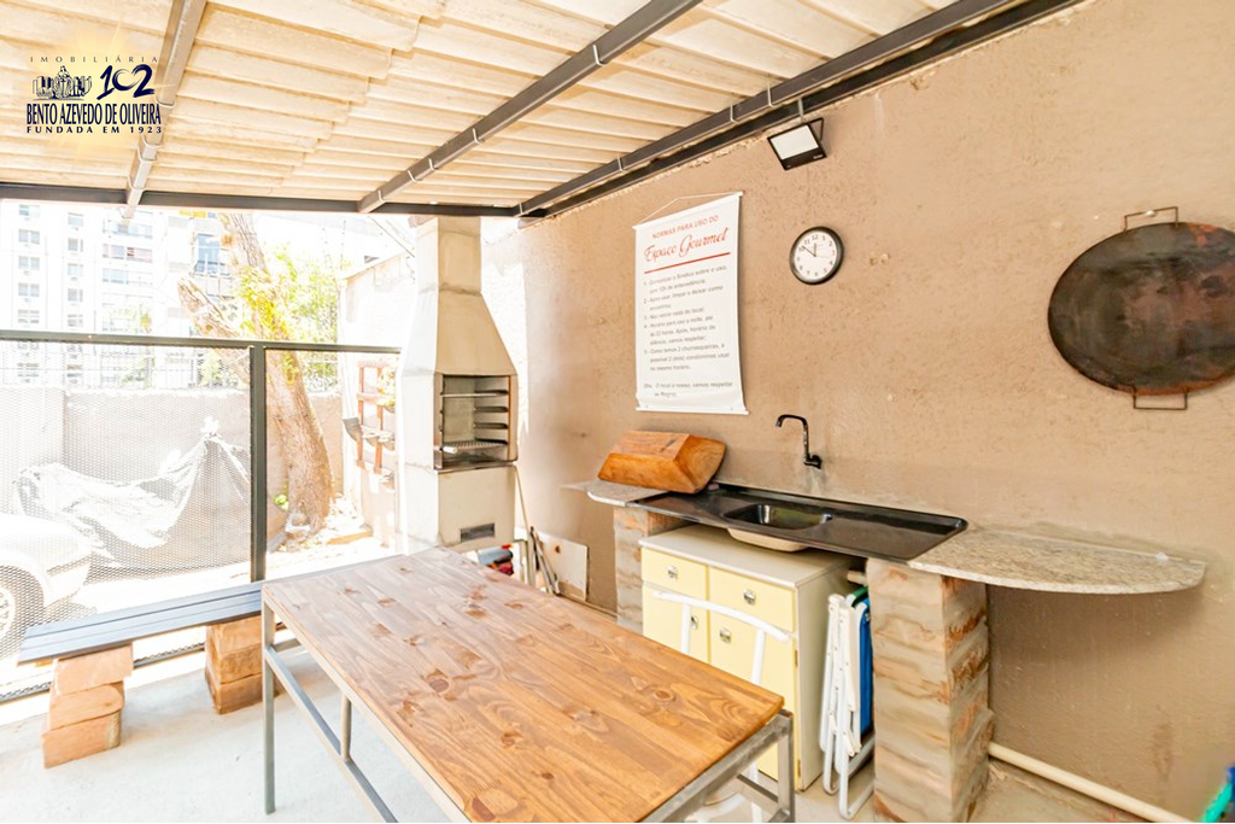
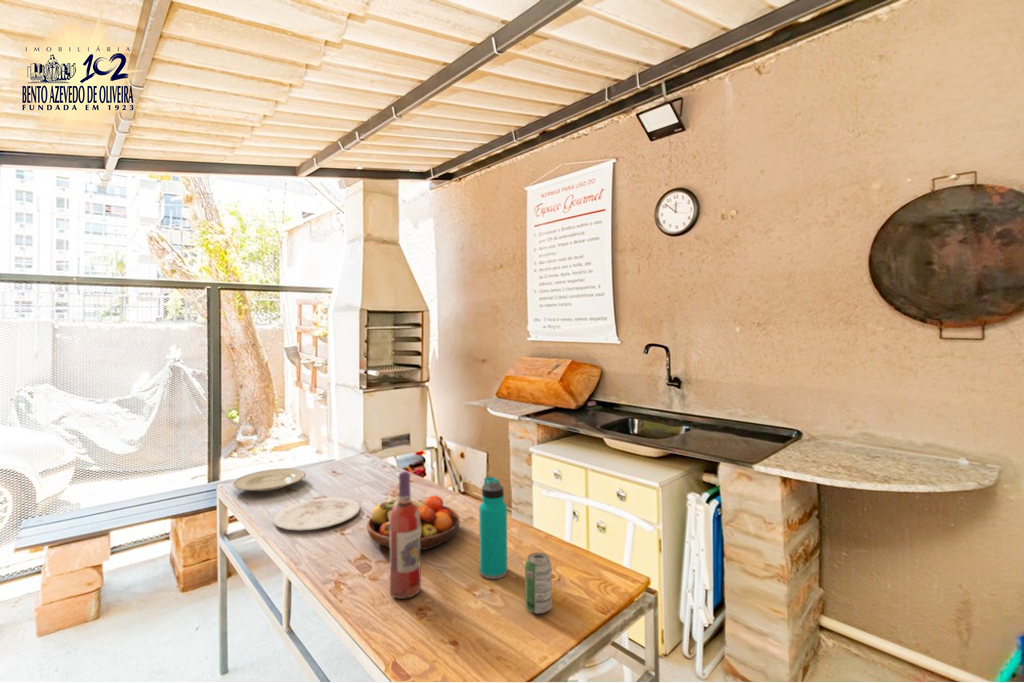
+ beverage can (538, 582)
+ plate (318, 513)
+ fruit bowl (420, 516)
+ plate (270, 482)
+ wine bottle (404, 532)
+ water bottle (493, 526)
